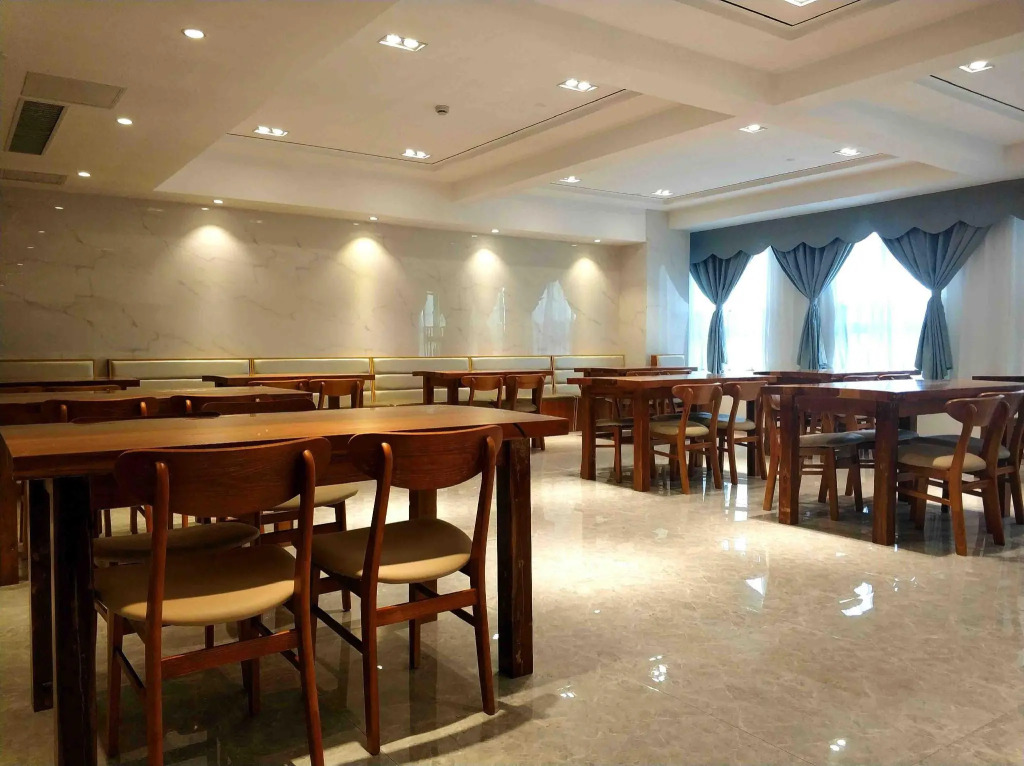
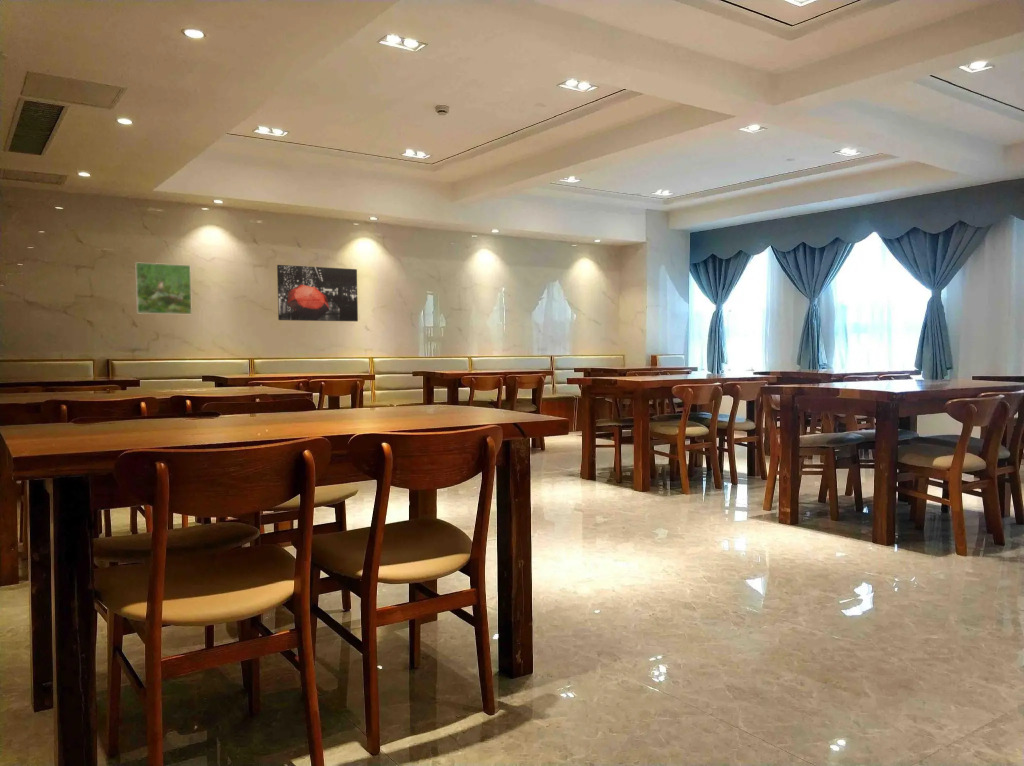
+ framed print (164, 288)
+ wall art (318, 294)
